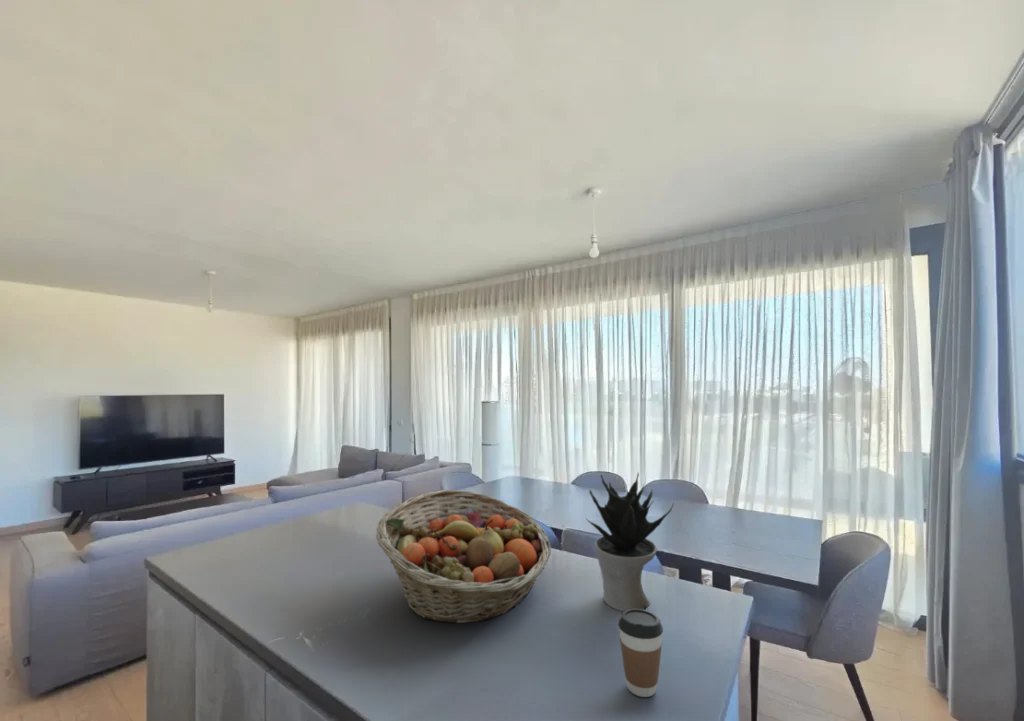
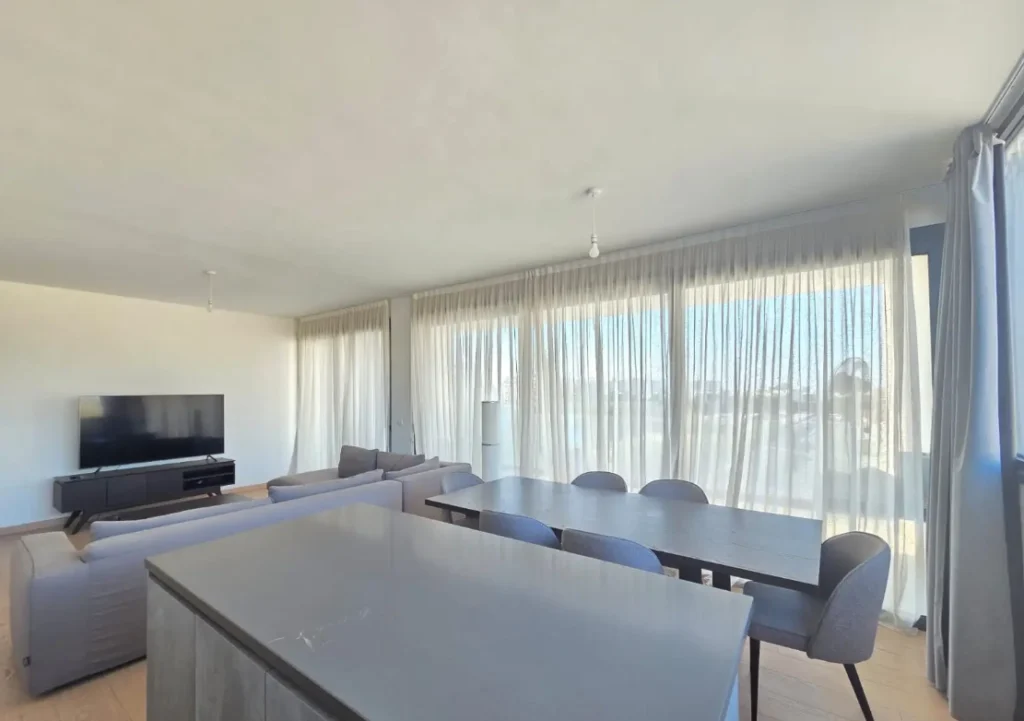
- fruit basket (468, 547)
- potted plant (628, 536)
- coffee cup (640, 652)
